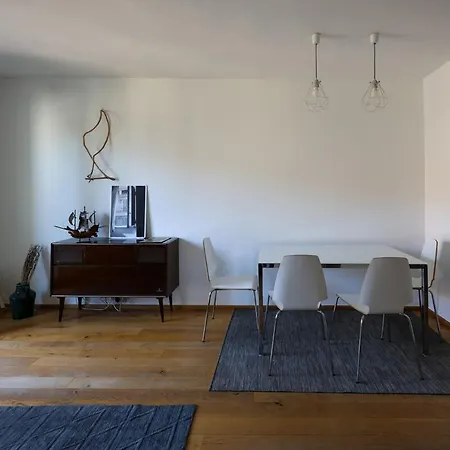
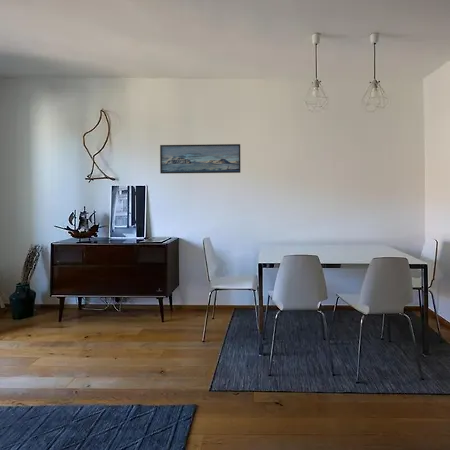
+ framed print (200, 158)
